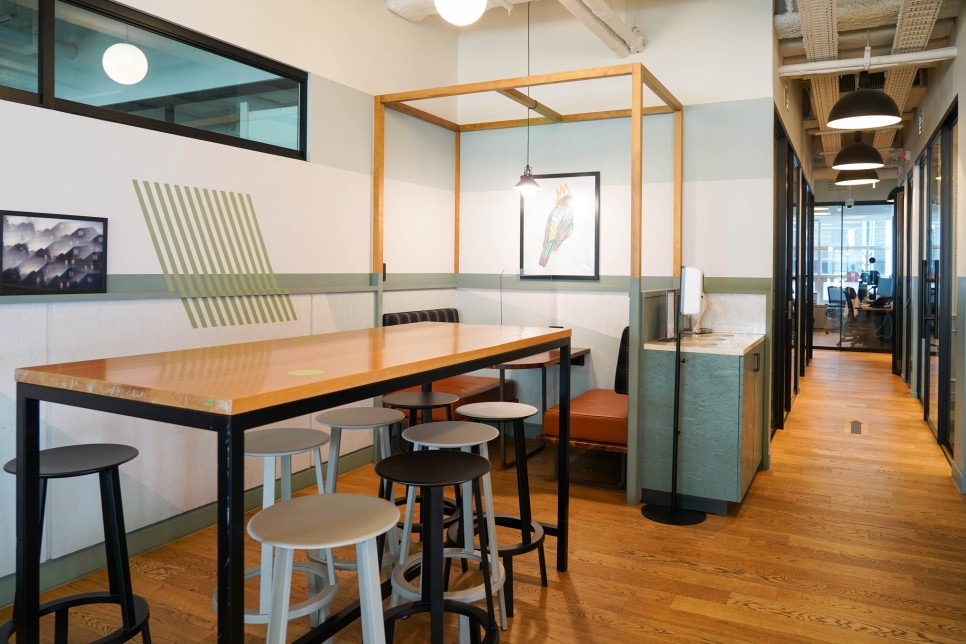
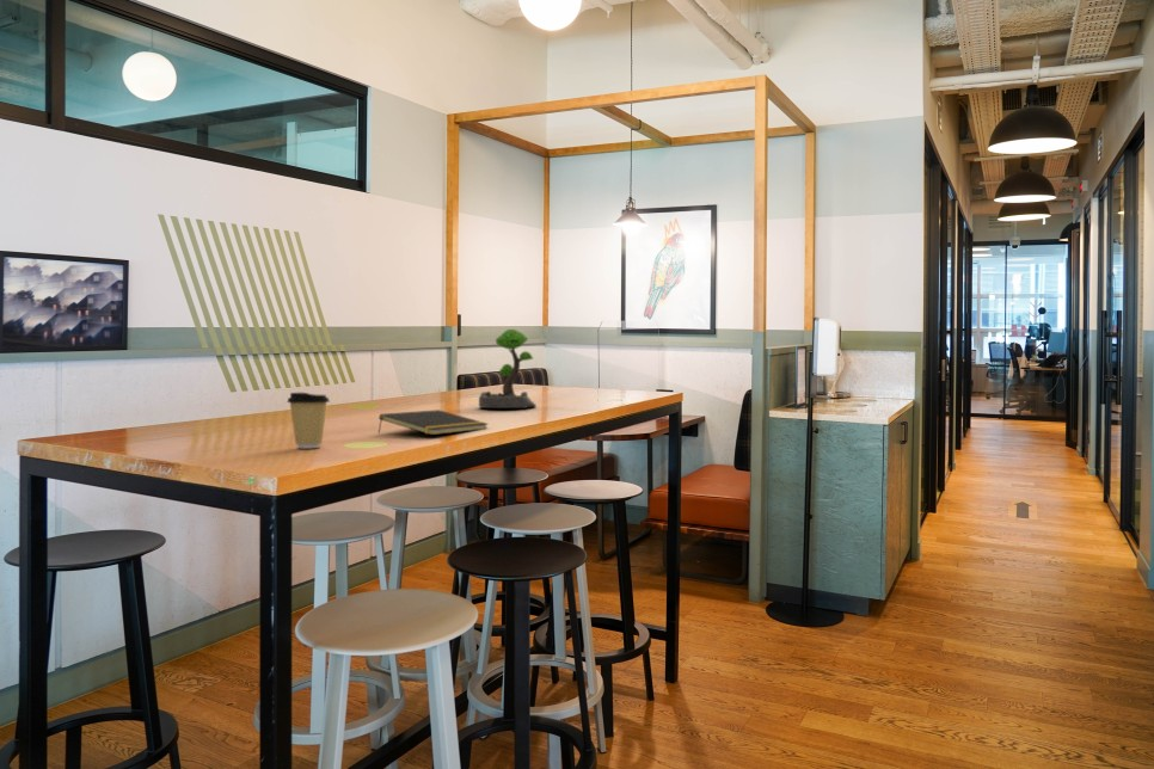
+ plant (507, 368)
+ notepad (435, 422)
+ coffee cup (308, 419)
